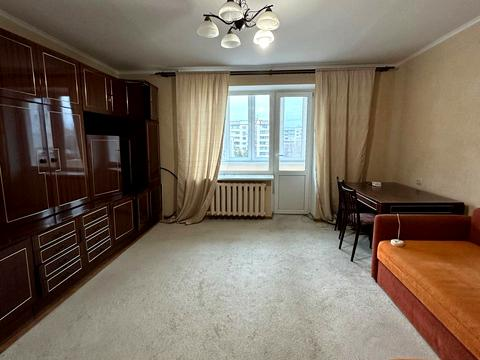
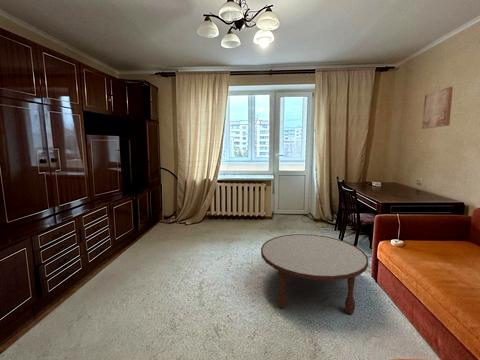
+ wall art (436, 109)
+ coffee table (310, 270)
